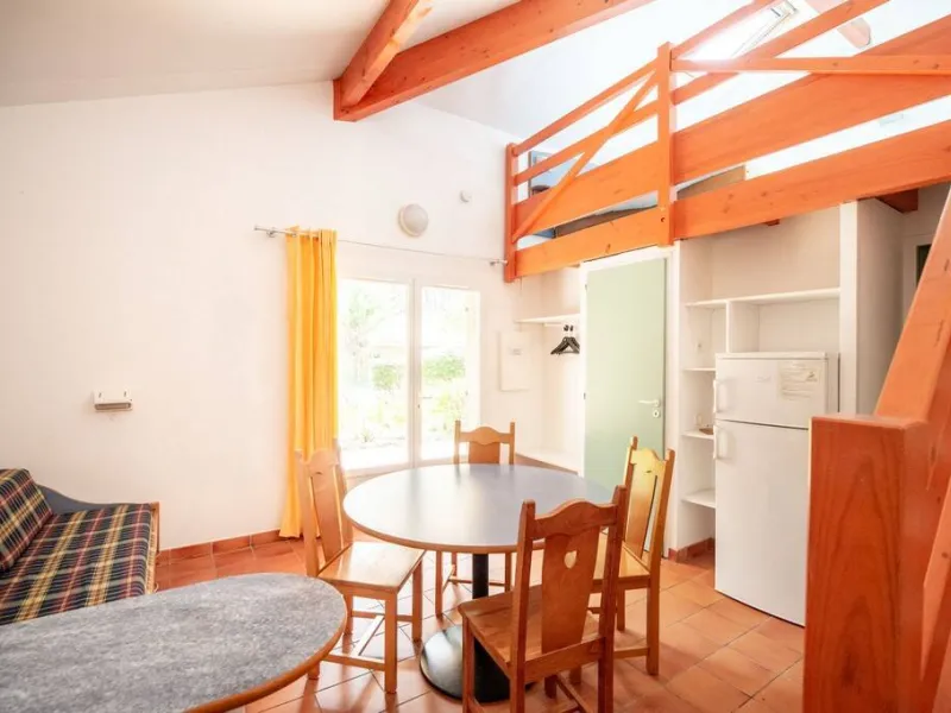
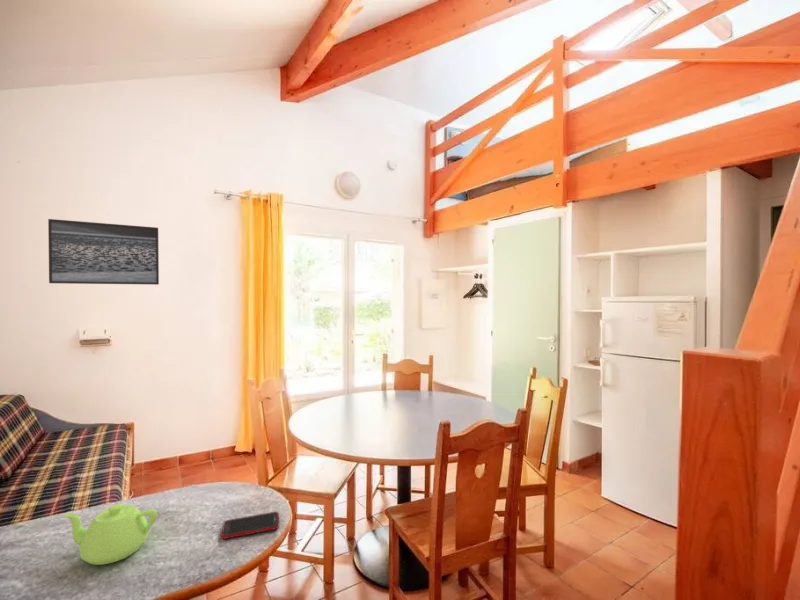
+ teapot (112, 529)
+ cell phone (251, 524)
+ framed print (107, 253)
